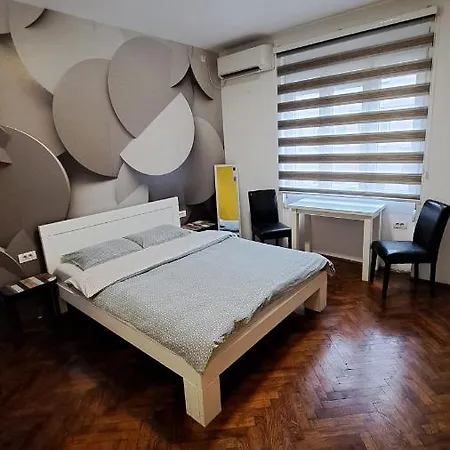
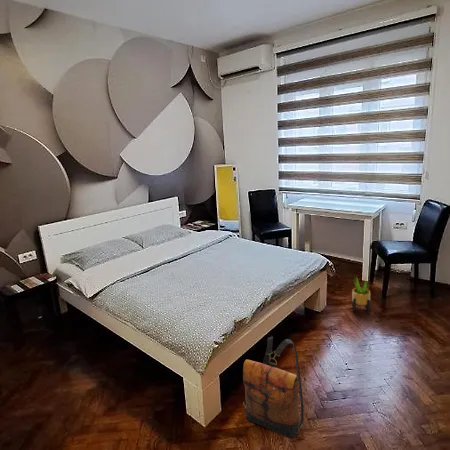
+ backpack (275, 380)
+ potted plant (361, 293)
